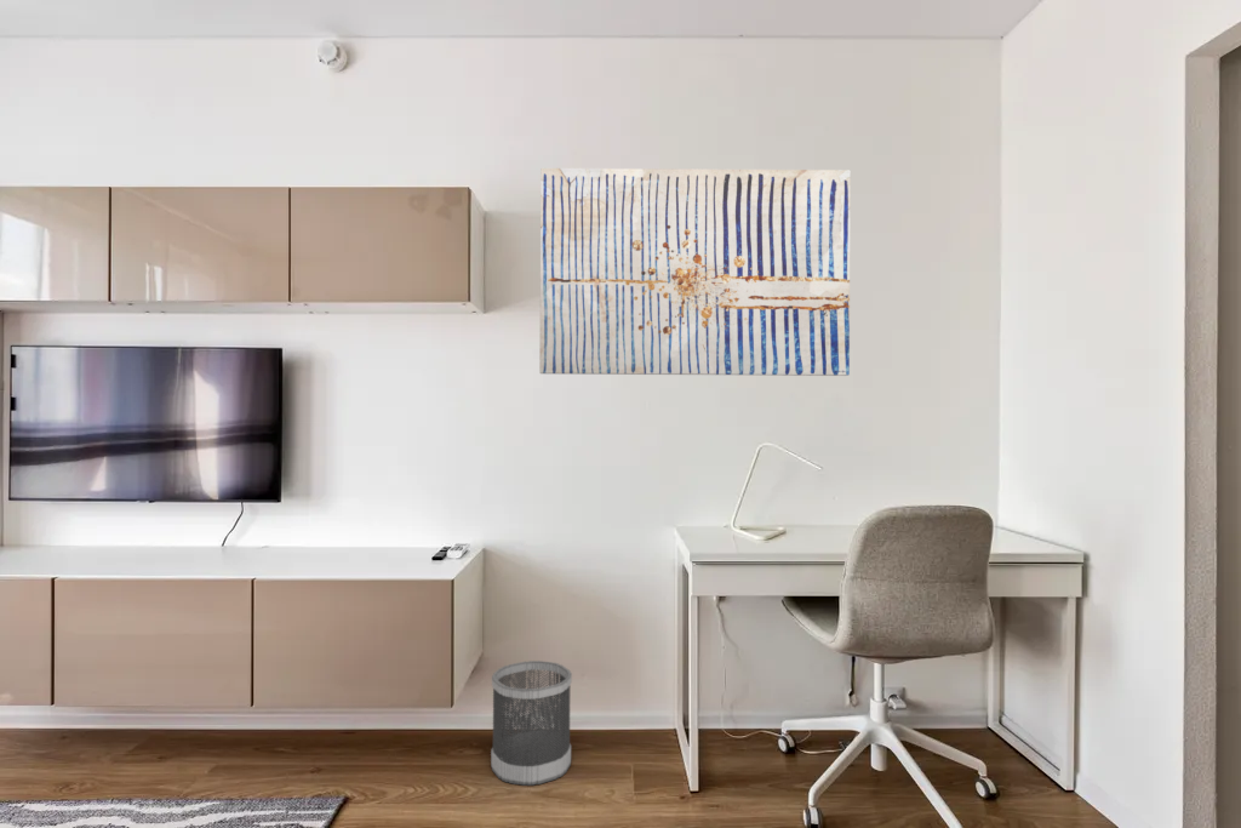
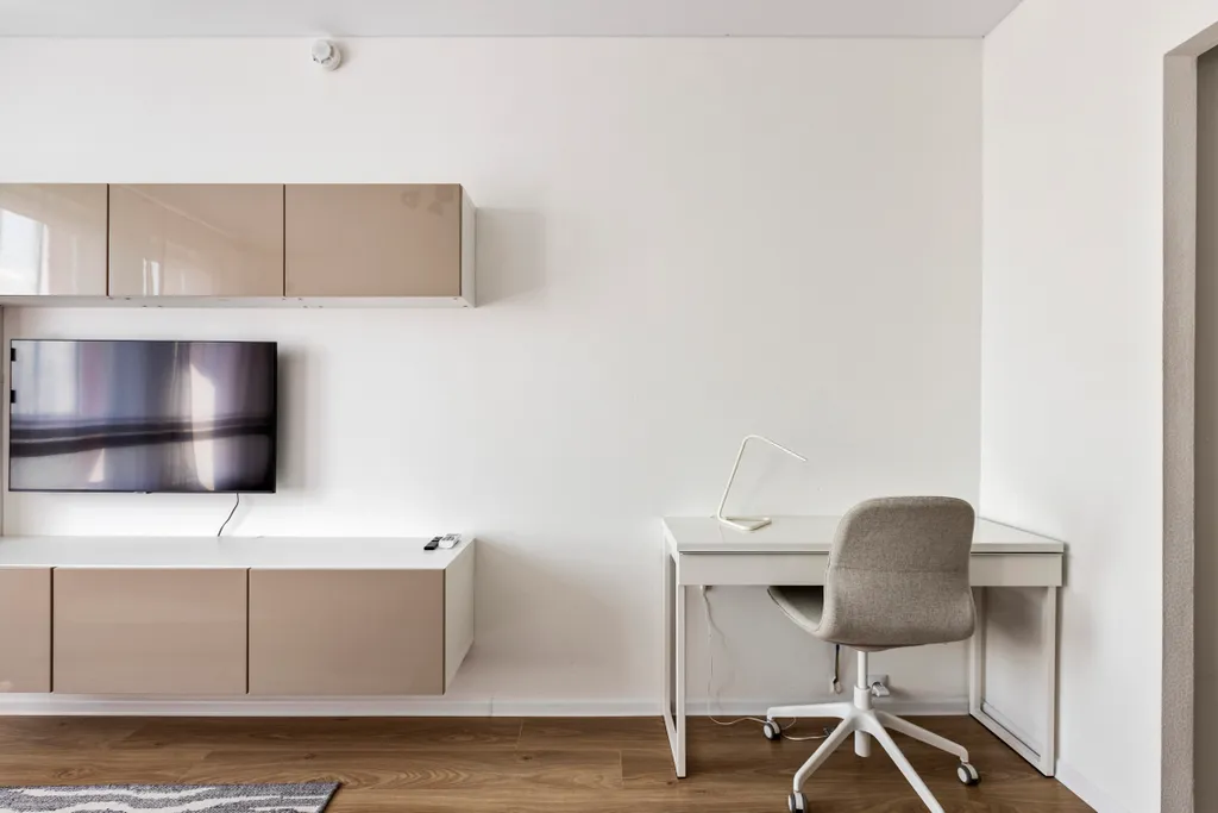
- wastebasket (531, 719)
- wall art (694, 272)
